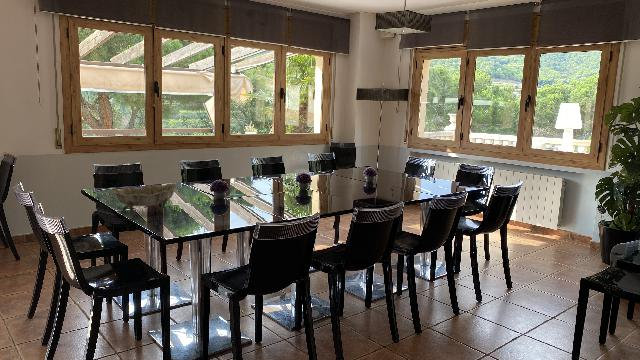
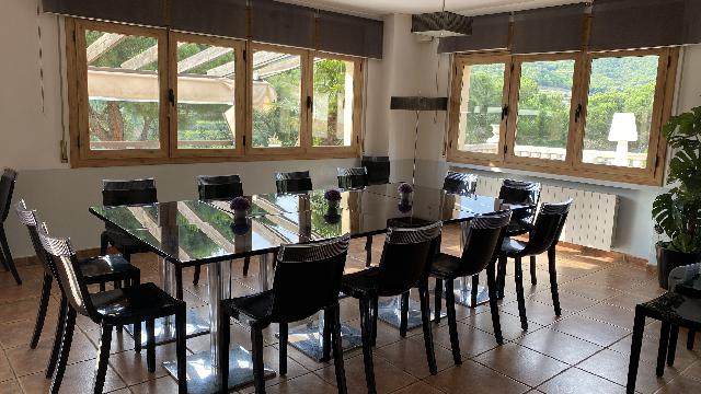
- decorative bowl (145, 199)
